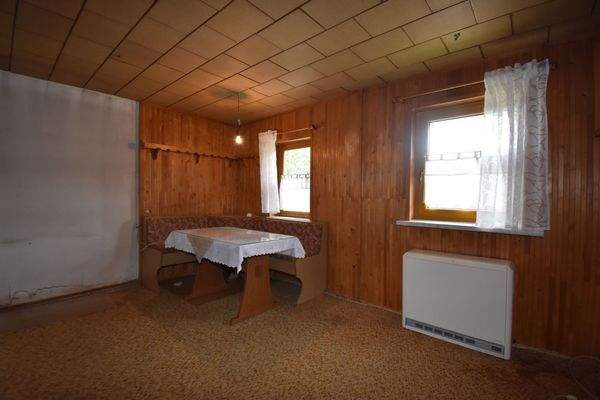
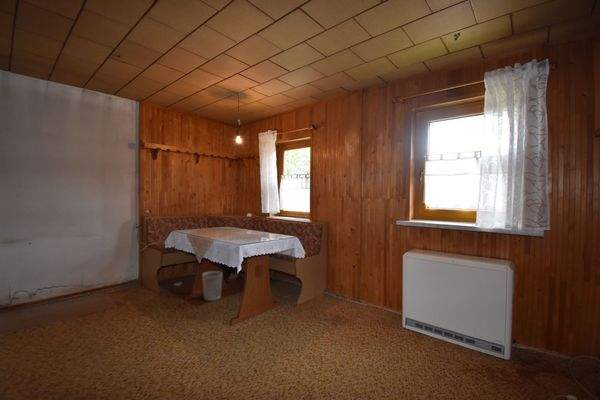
+ wastebasket (212, 285)
